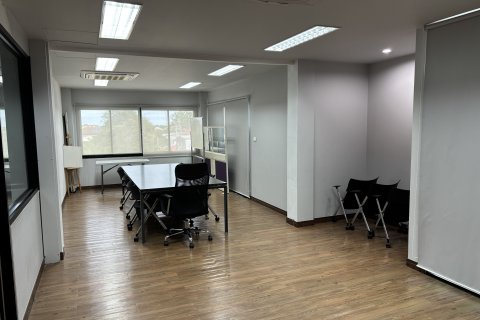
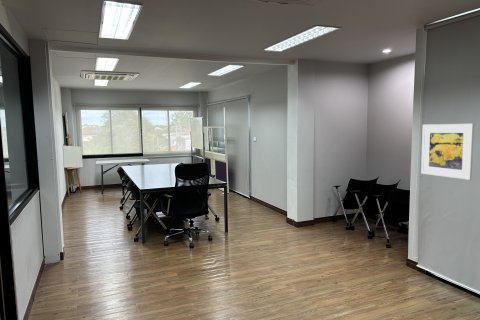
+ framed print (445, 150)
